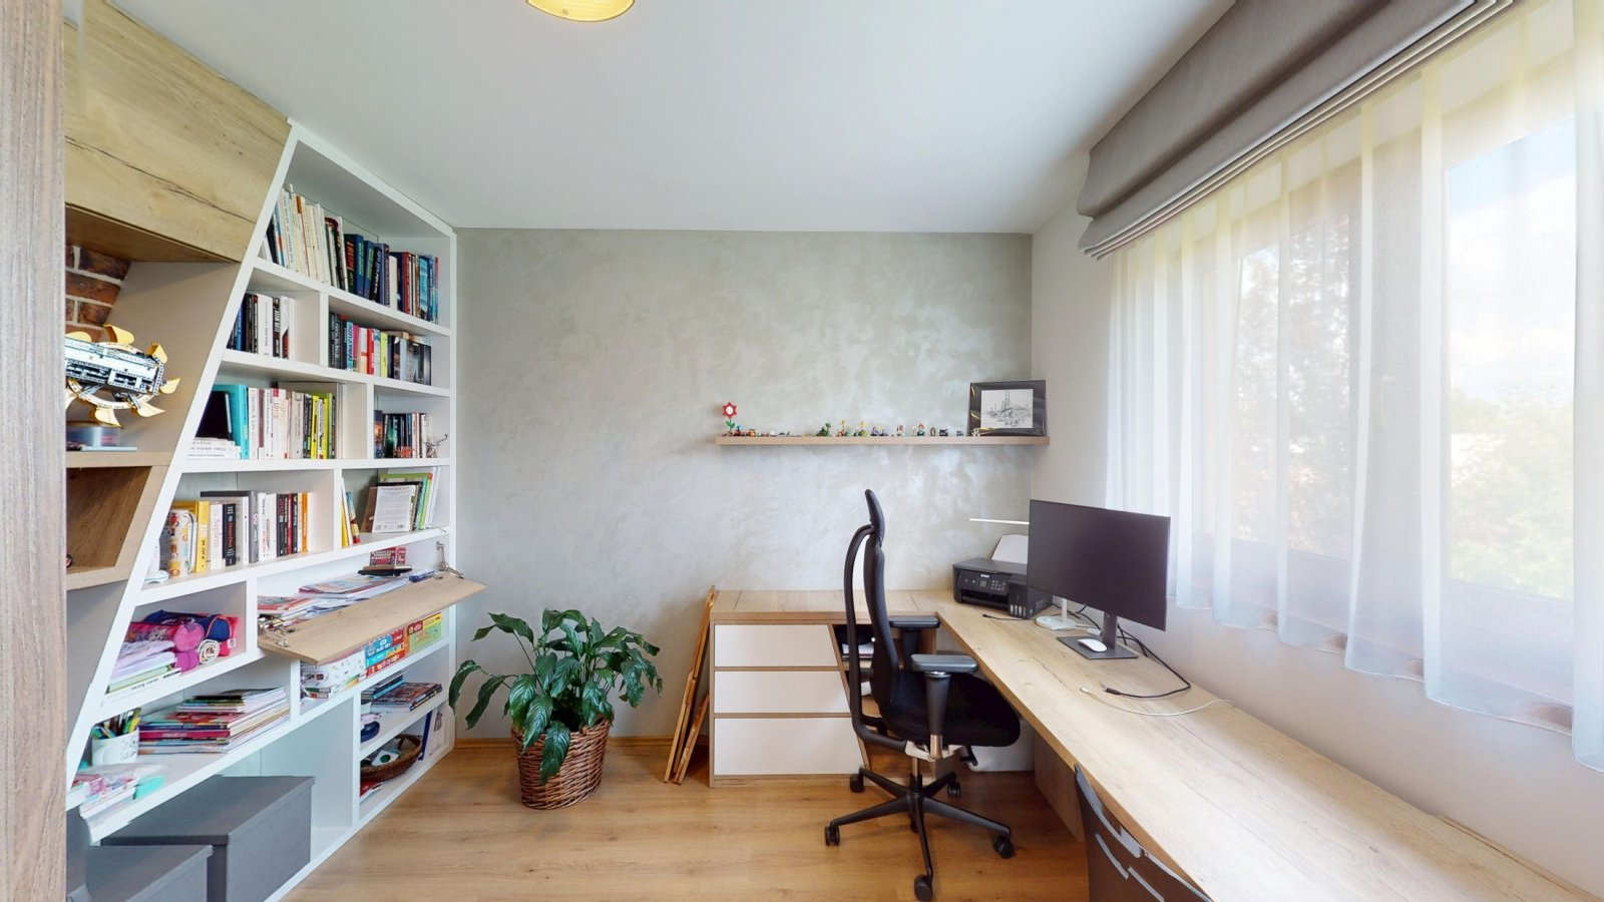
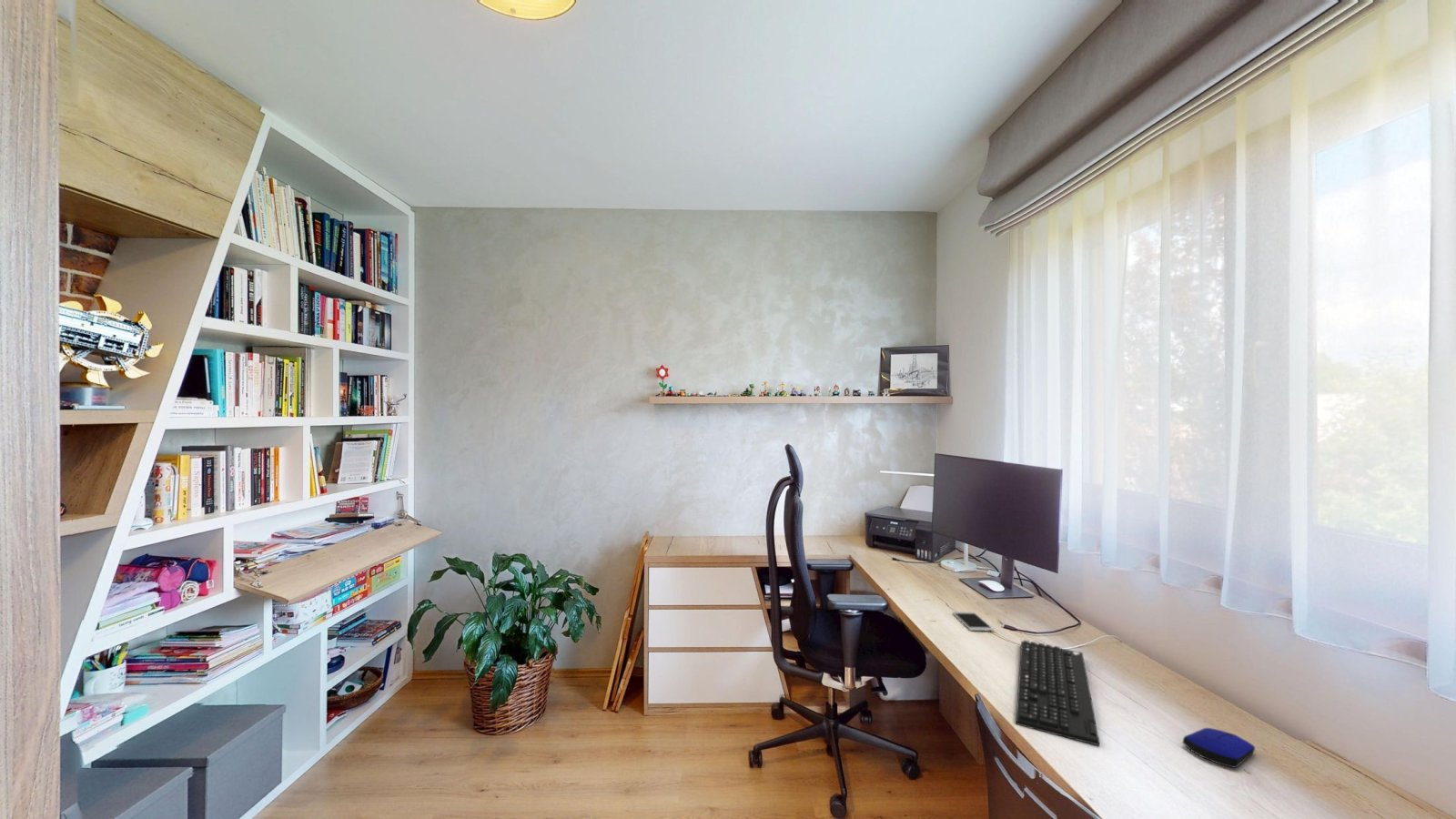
+ computer mouse (1219, 743)
+ keyboard (1053, 682)
+ smartphone (972, 621)
